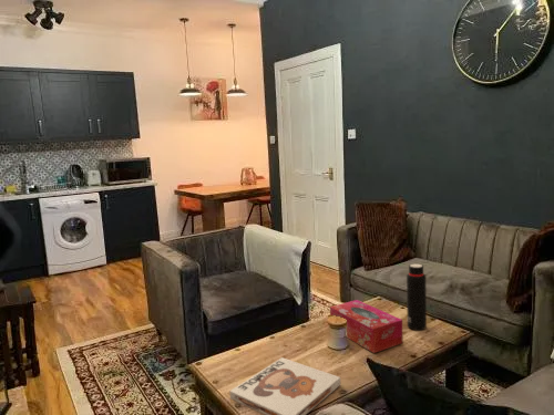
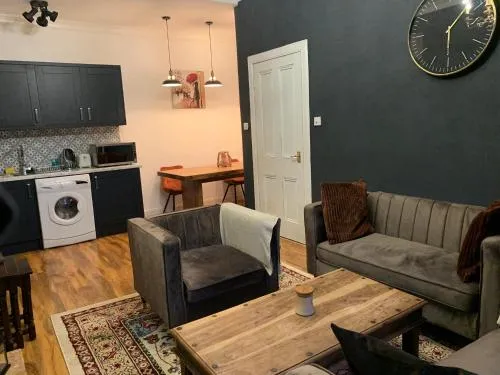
- water bottle (416, 295)
- board game (286, 387)
- tissue box (365, 323)
